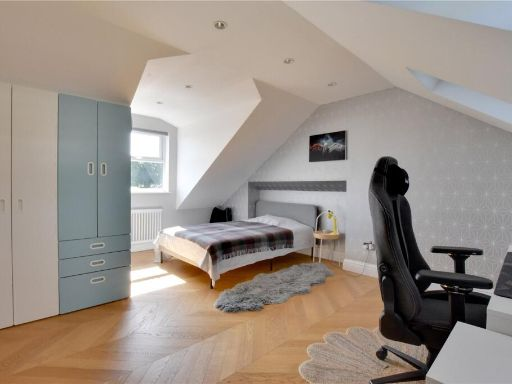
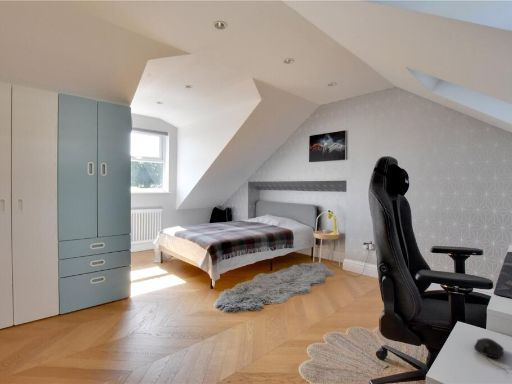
+ computer mouse (492, 350)
